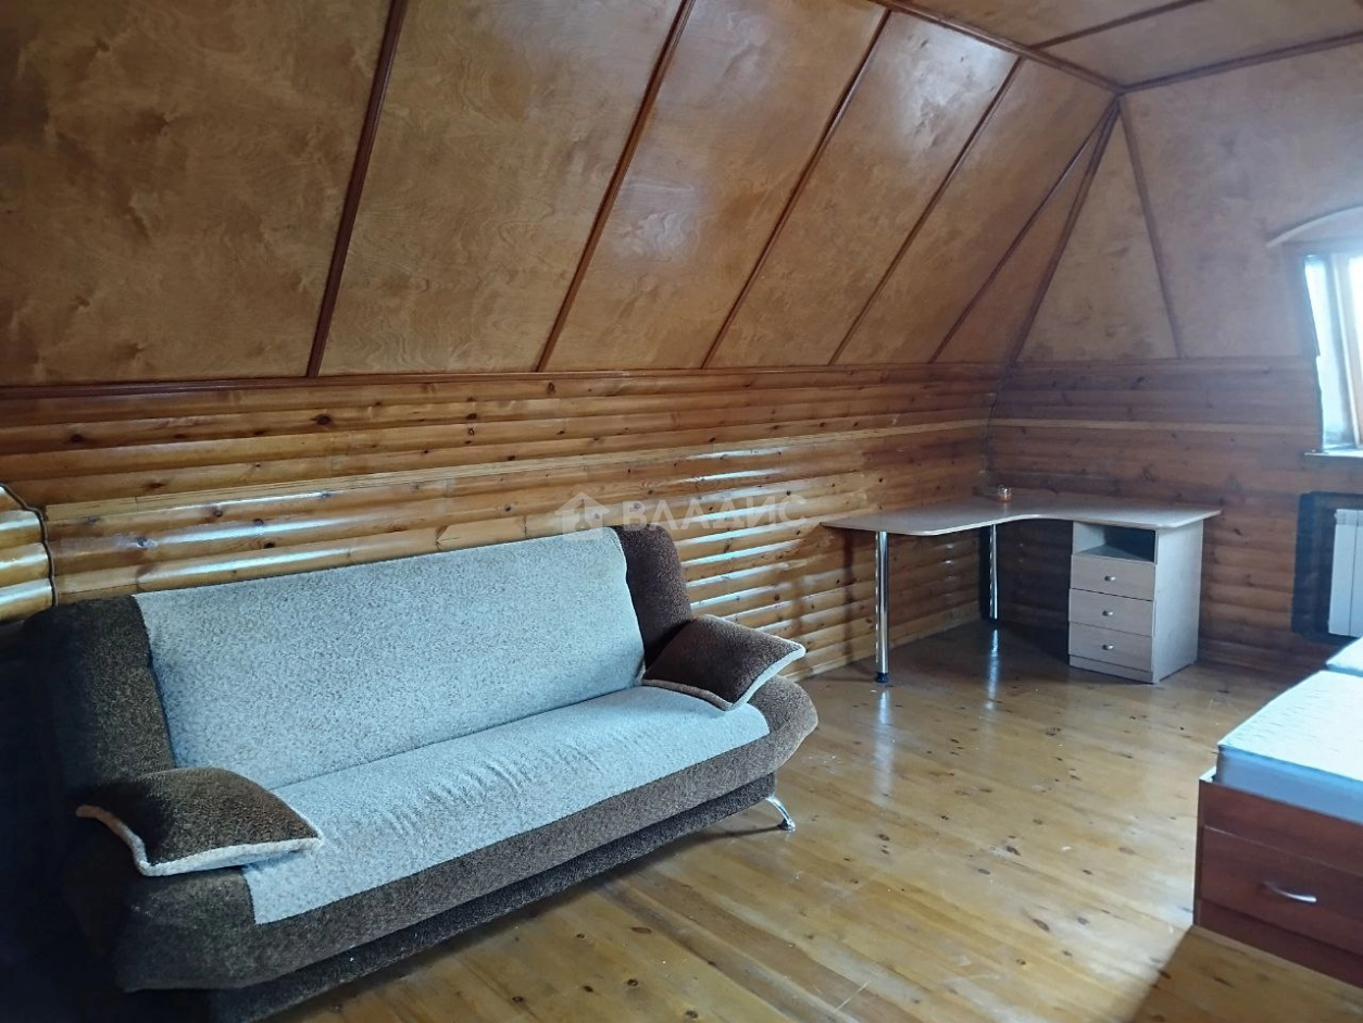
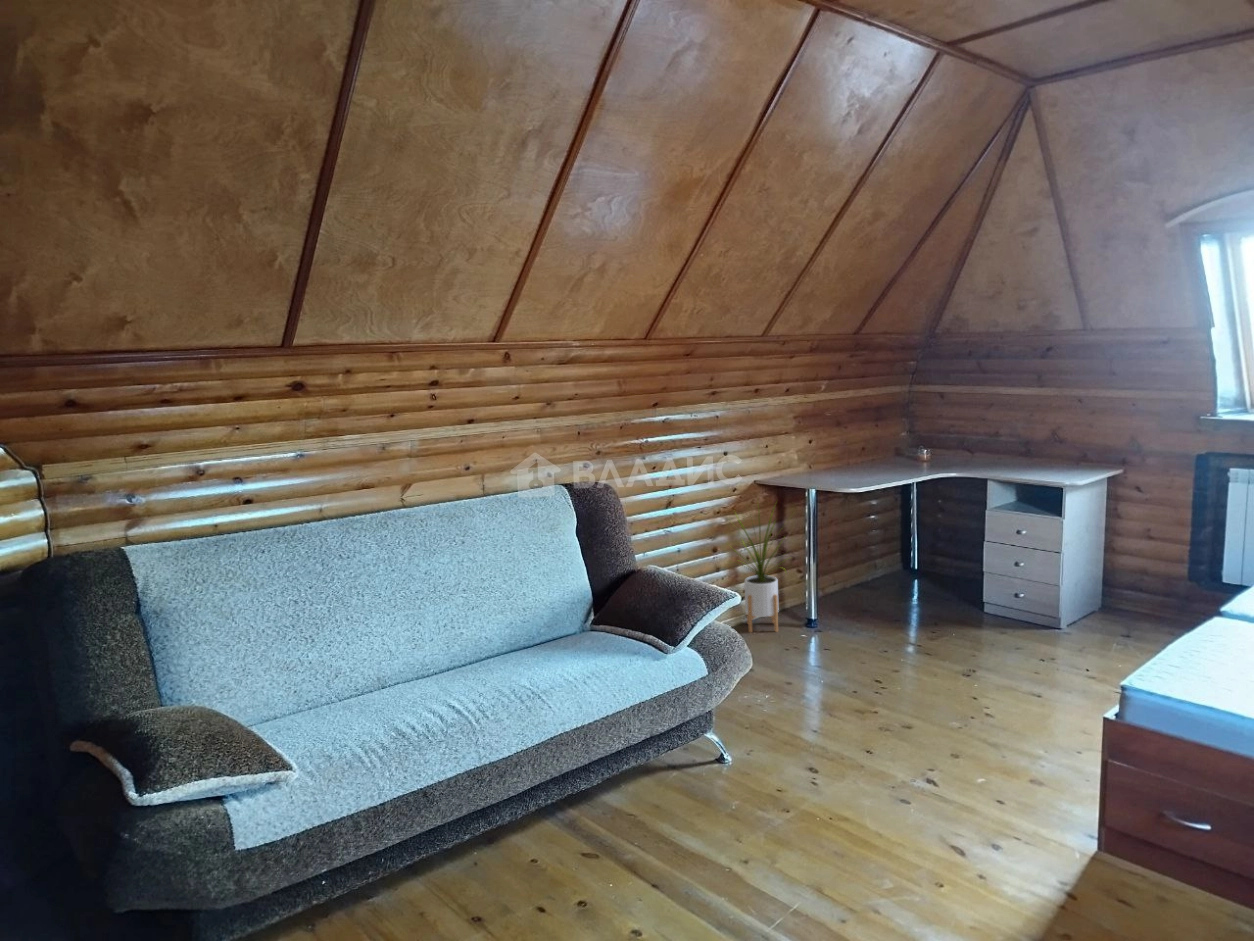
+ house plant (760, 564)
